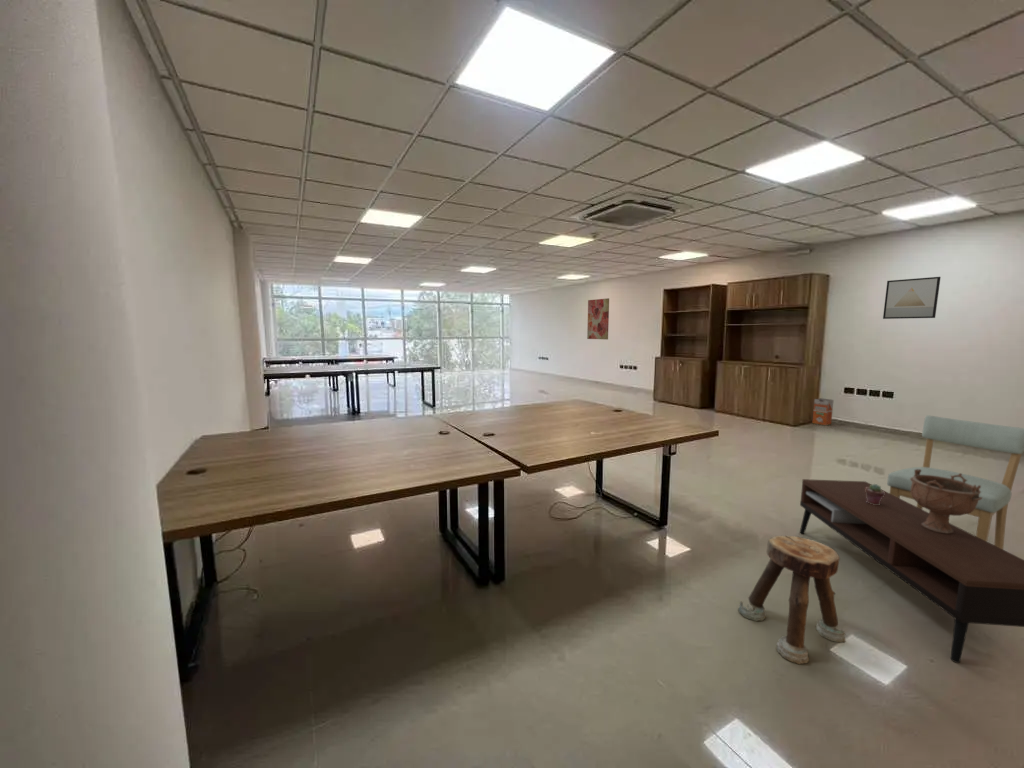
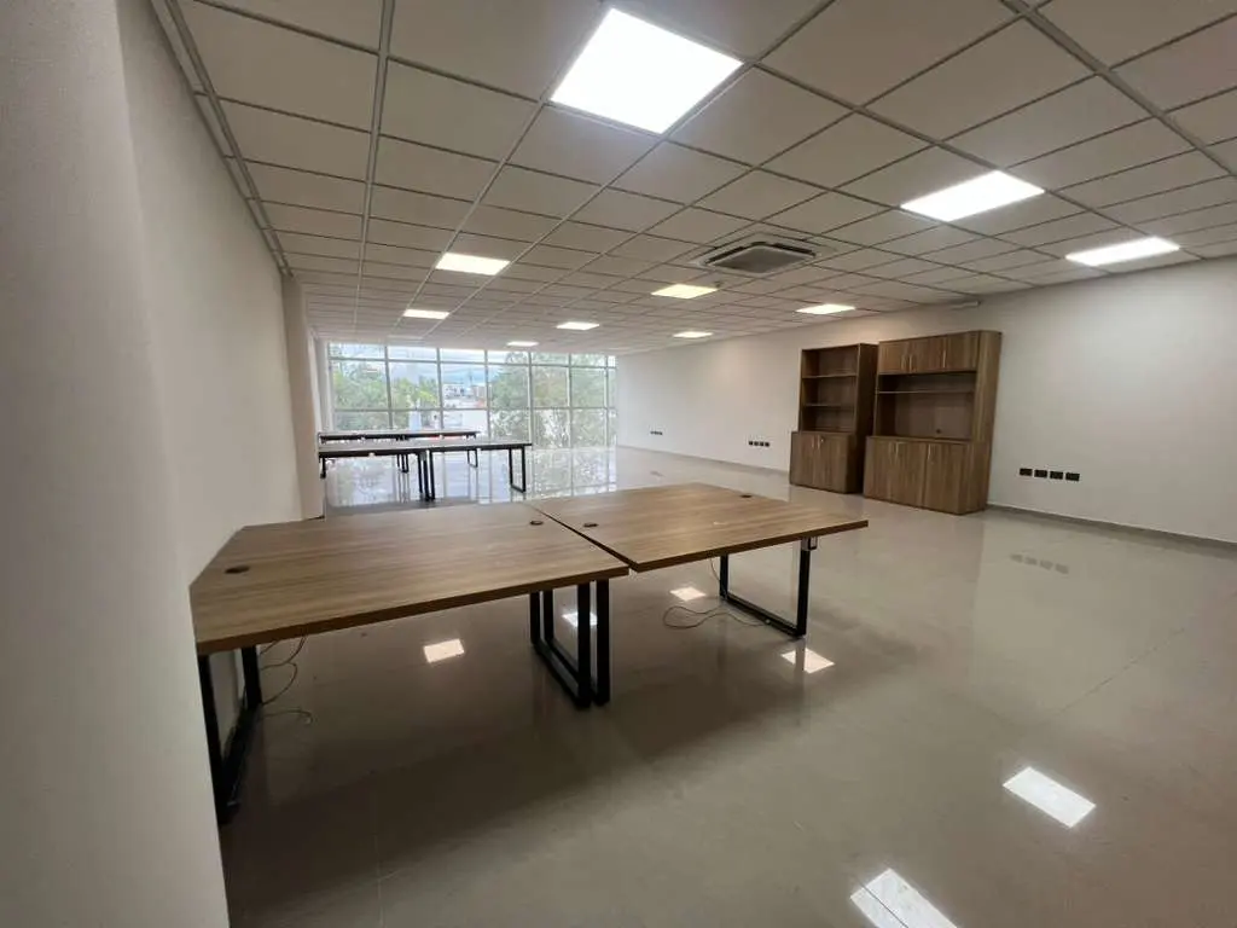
- potted succulent (874, 493)
- wall art (597, 319)
- chair (955, 479)
- stool (798, 588)
- waste bin (822, 411)
- coffee table (899, 551)
- decorative bowl (942, 502)
- wall art (910, 298)
